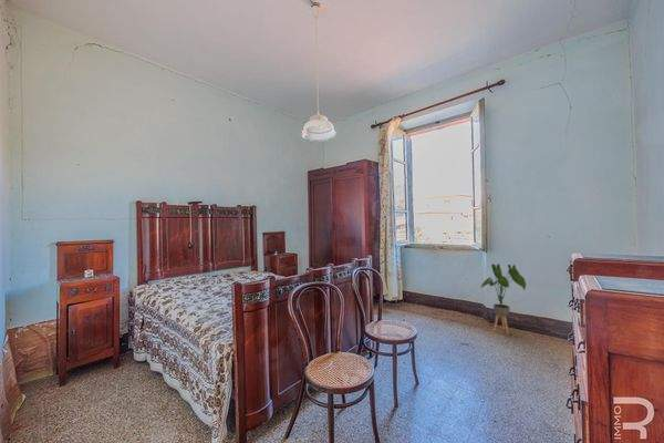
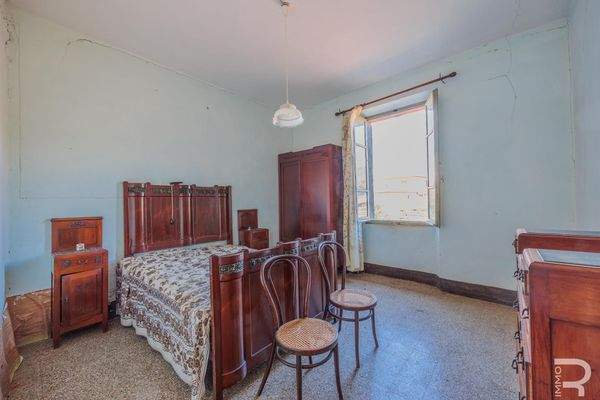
- house plant (502, 297)
